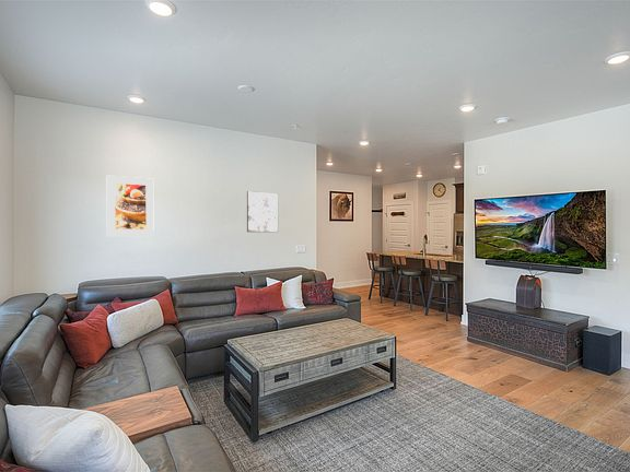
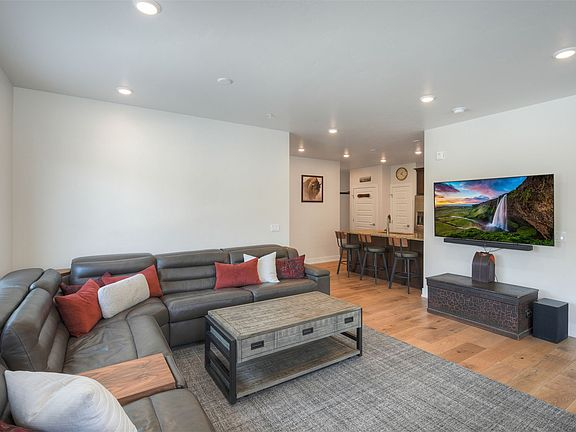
- wall art (262, 212)
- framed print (130, 206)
